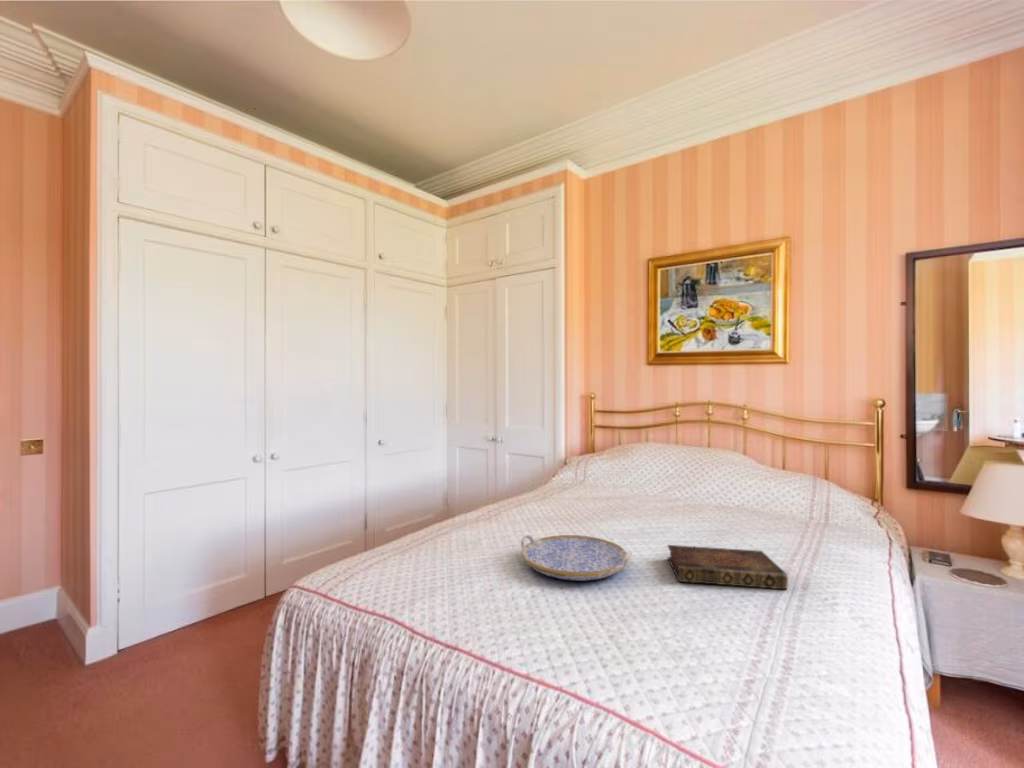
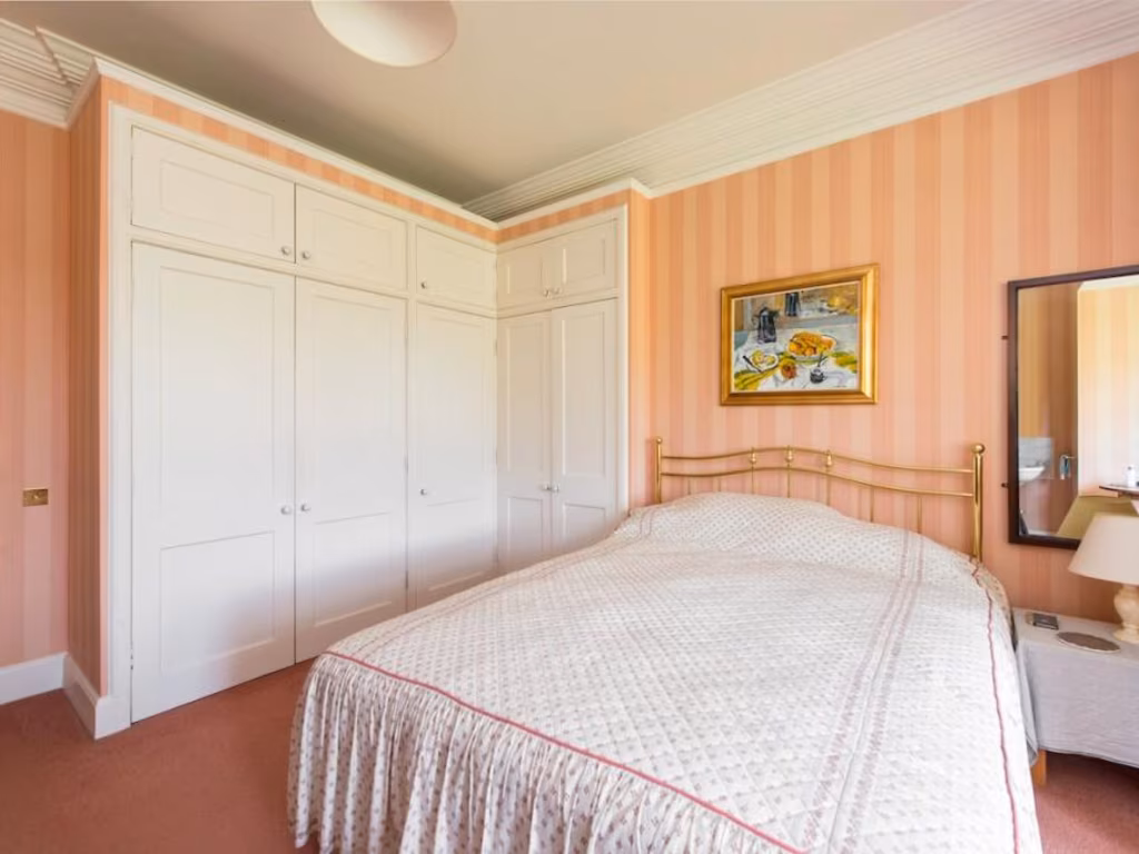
- serving tray (574, 554)
- book (722, 565)
